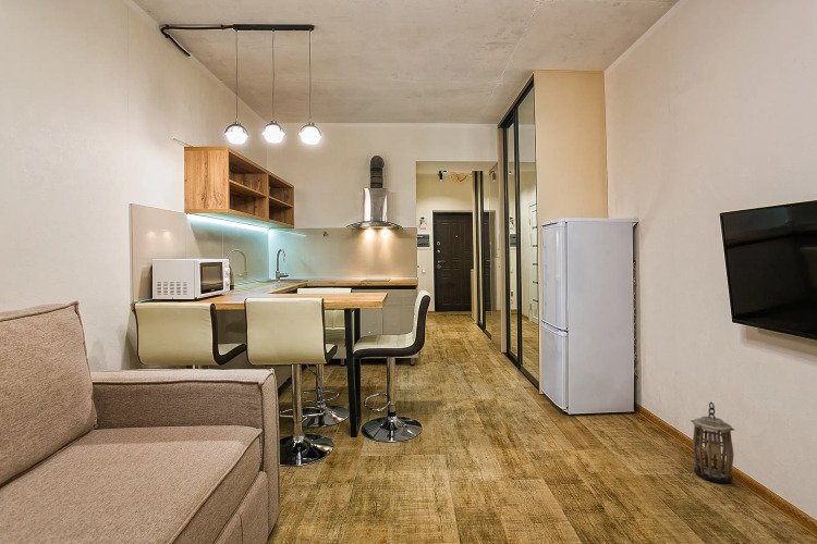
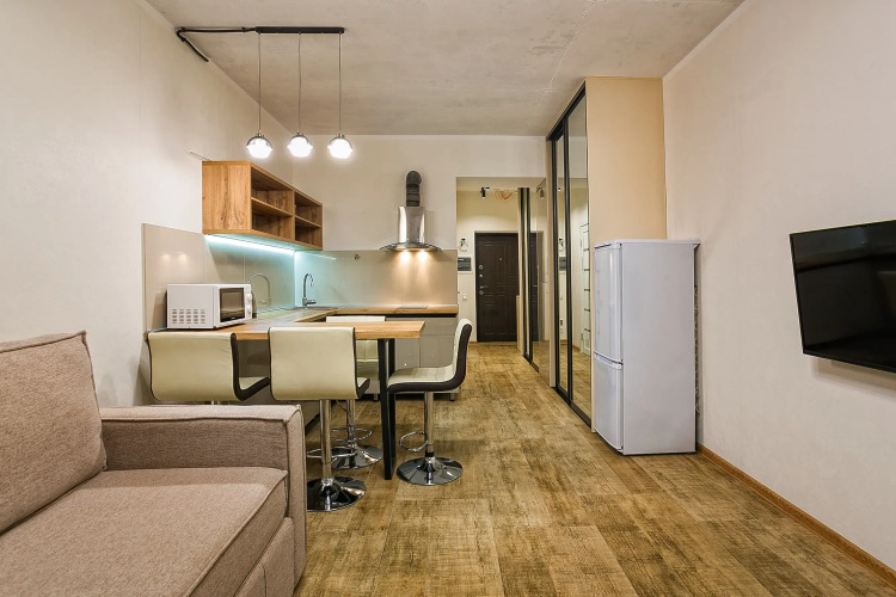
- lantern (711, 438)
